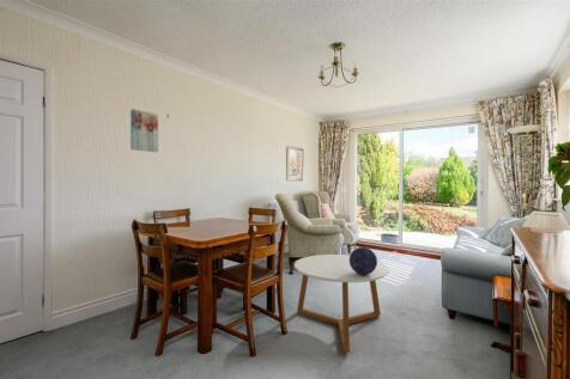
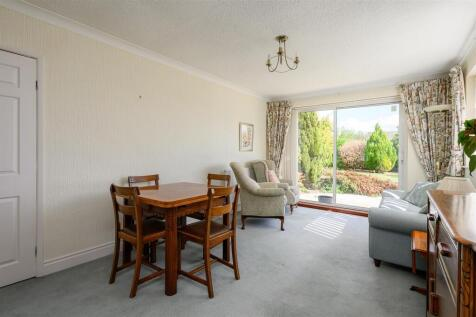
- coffee table (342, 295)
- decorative sphere (363, 259)
- wall art (145, 130)
